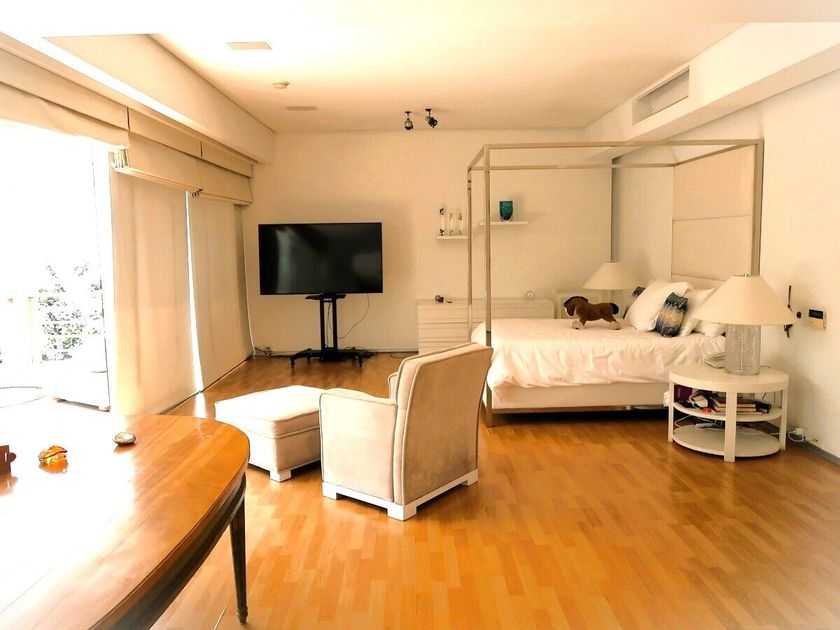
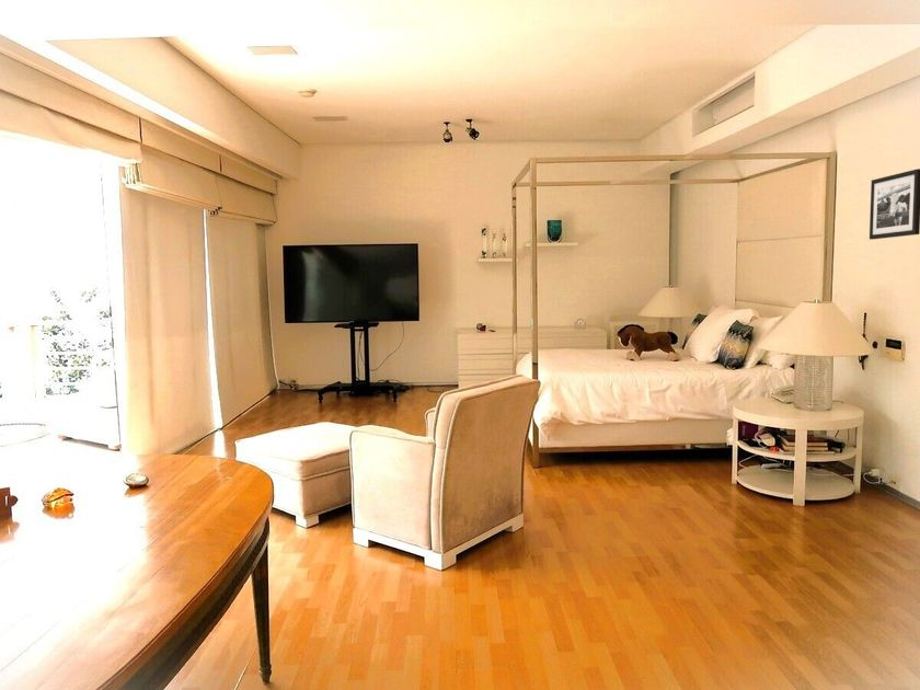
+ picture frame (894, 206)
